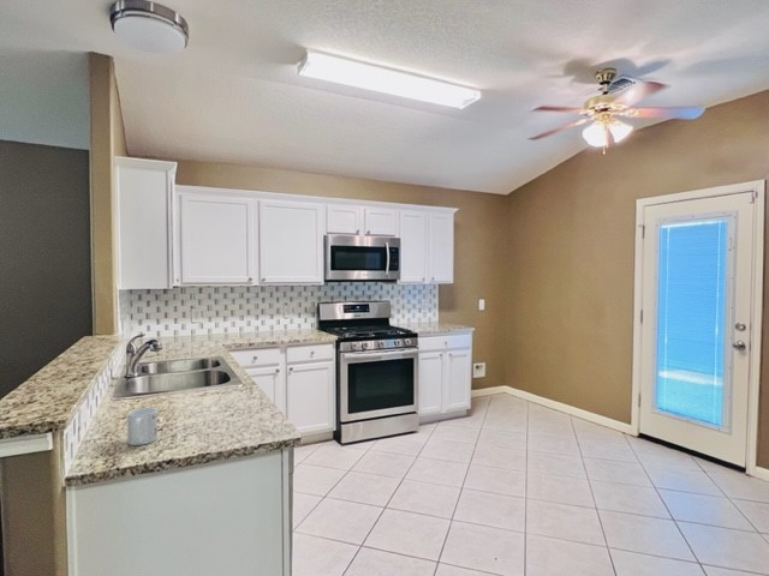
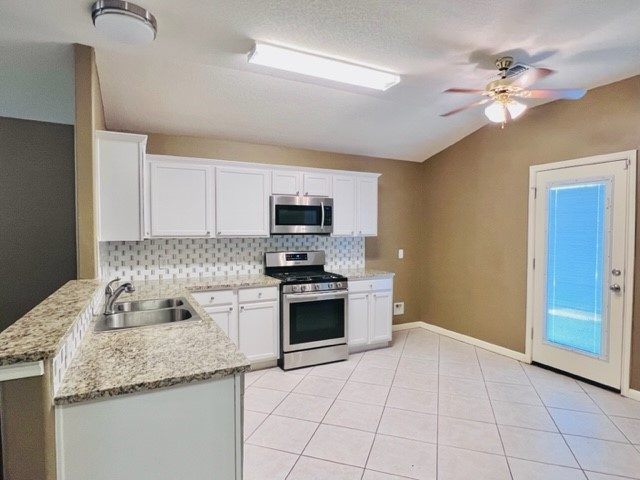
- mug (141, 427)
